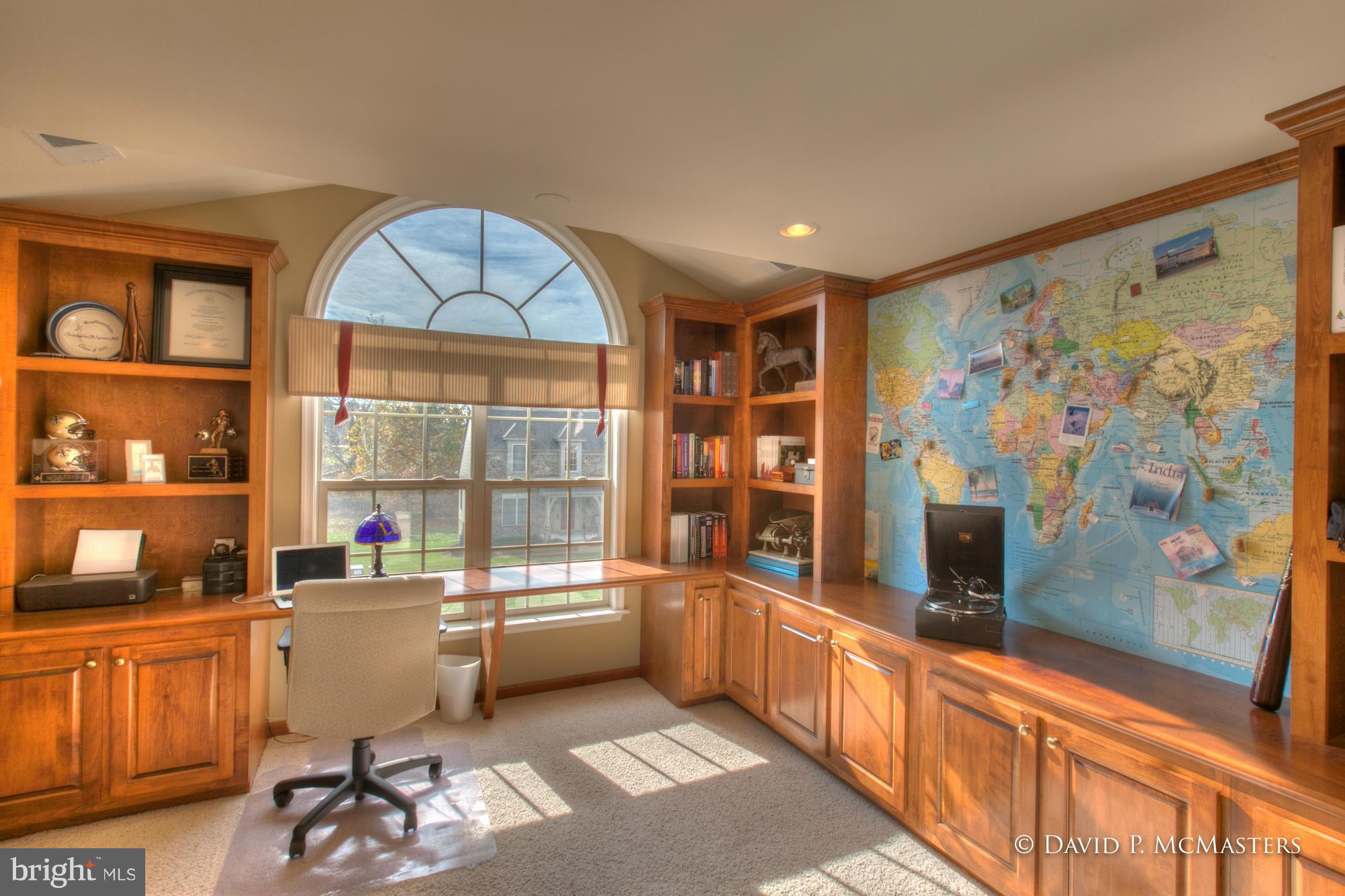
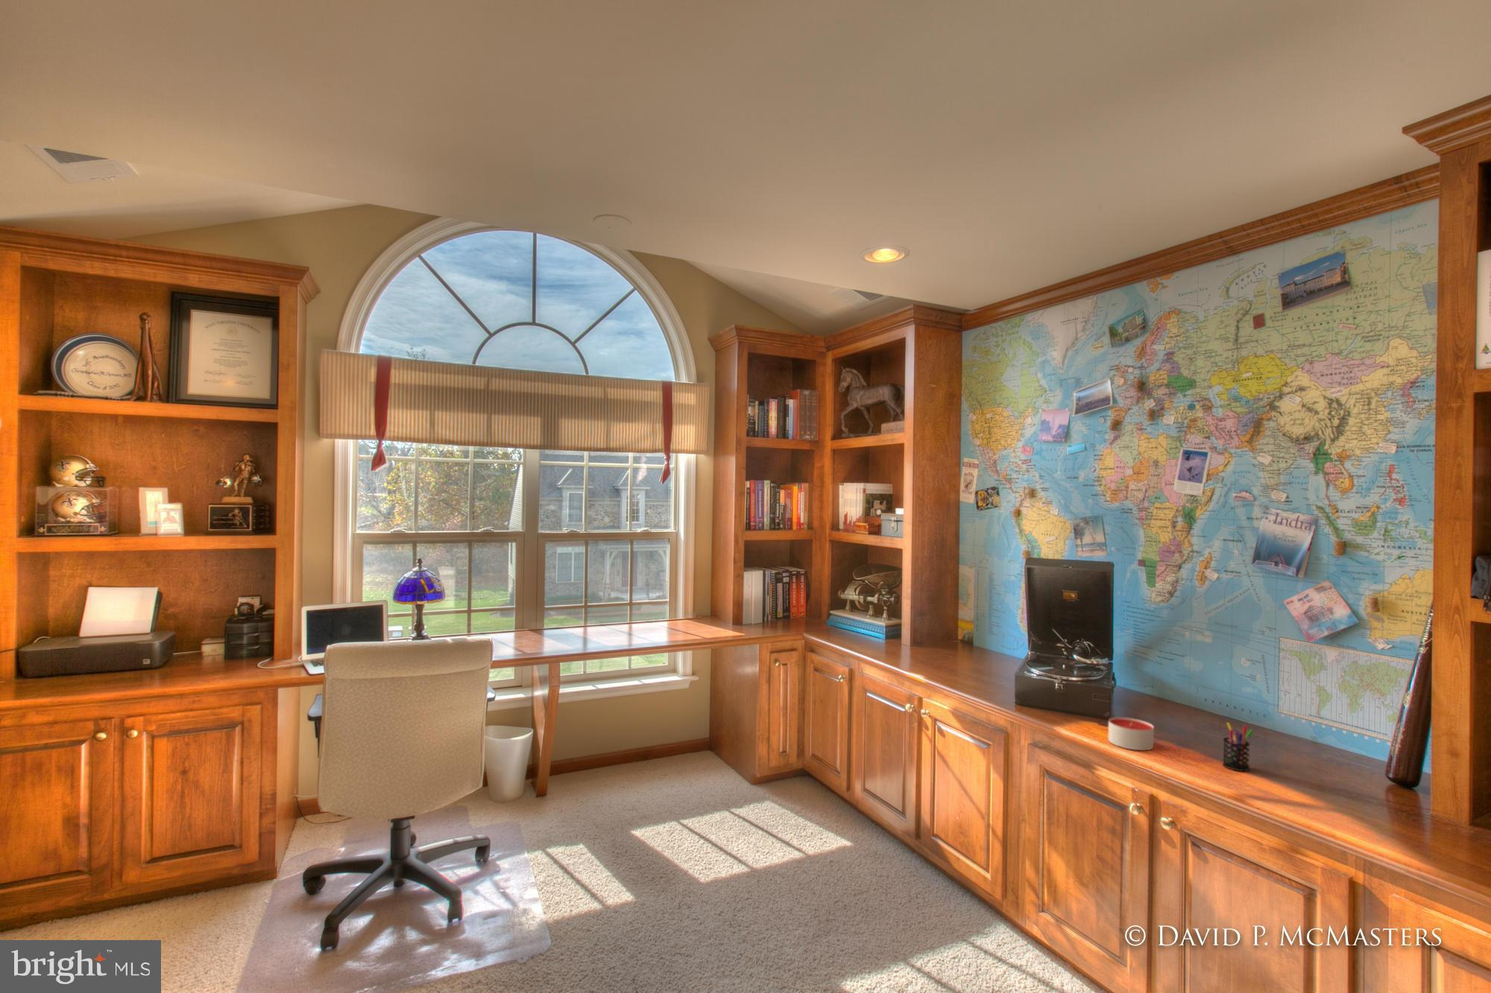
+ candle (1131, 733)
+ pen holder (1239, 745)
